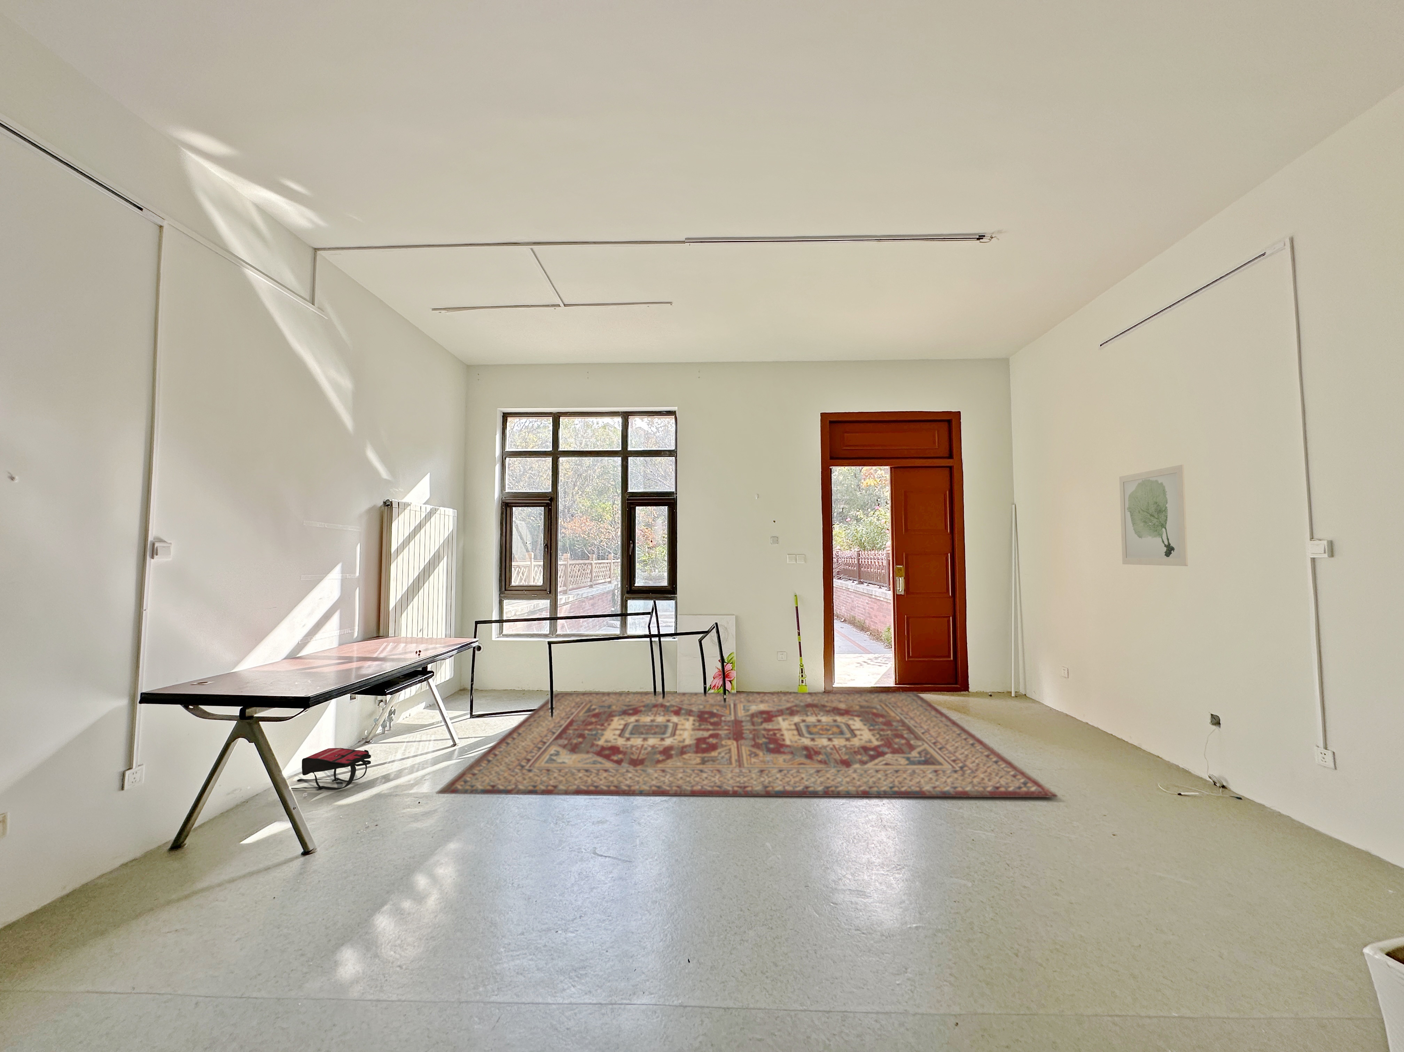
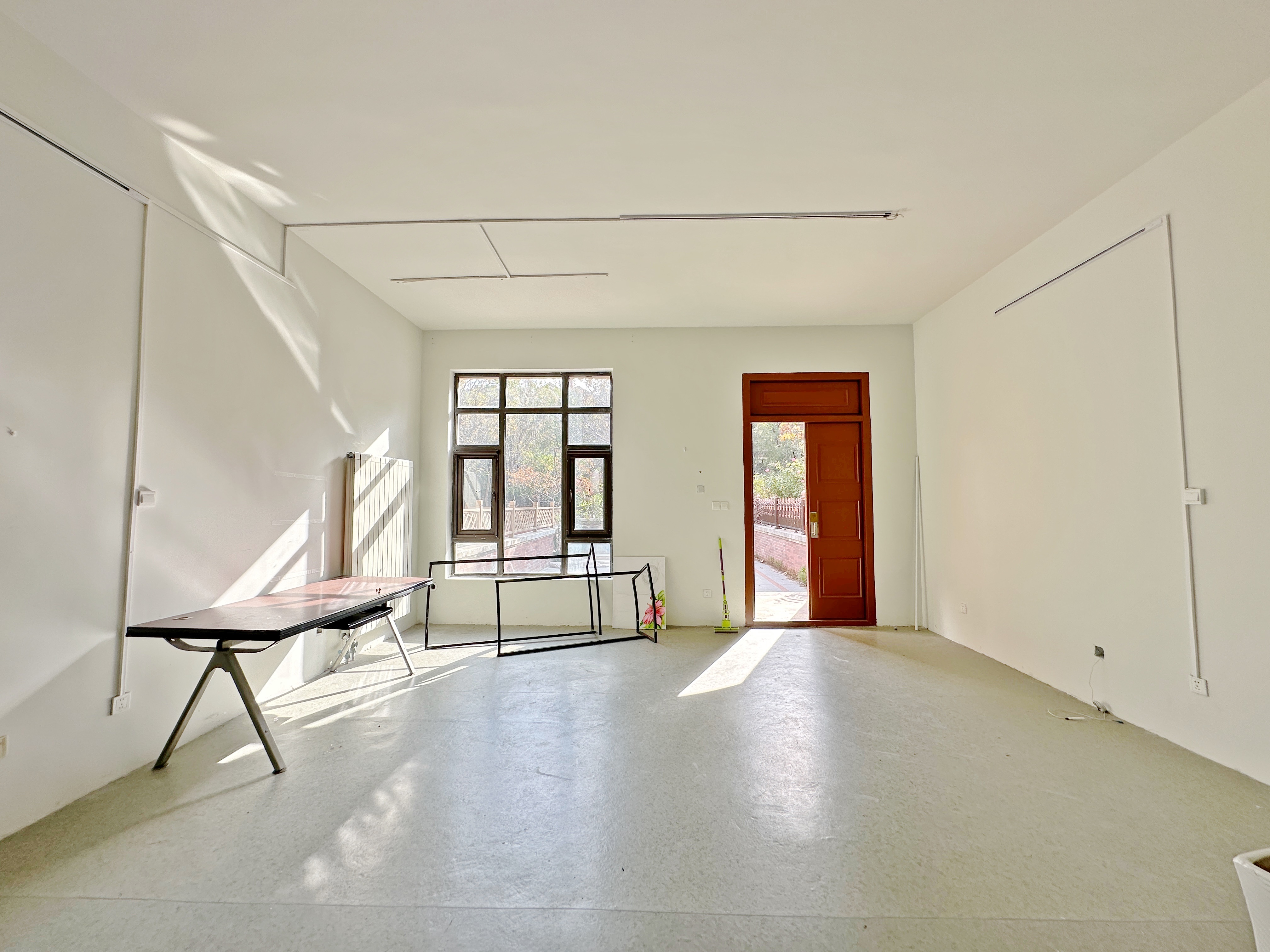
- backpack (332, 767)
- rug (736, 730)
- wall art (1151, 517)
